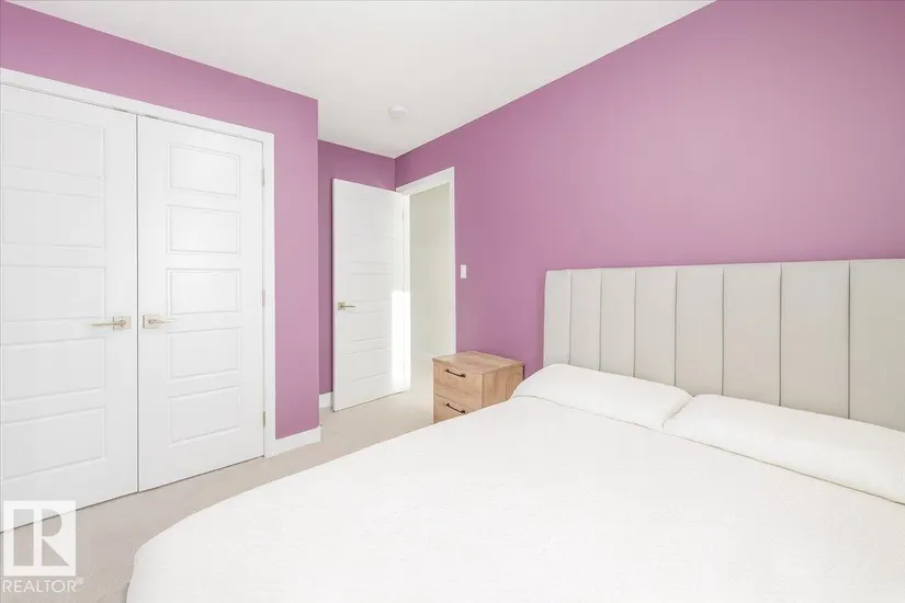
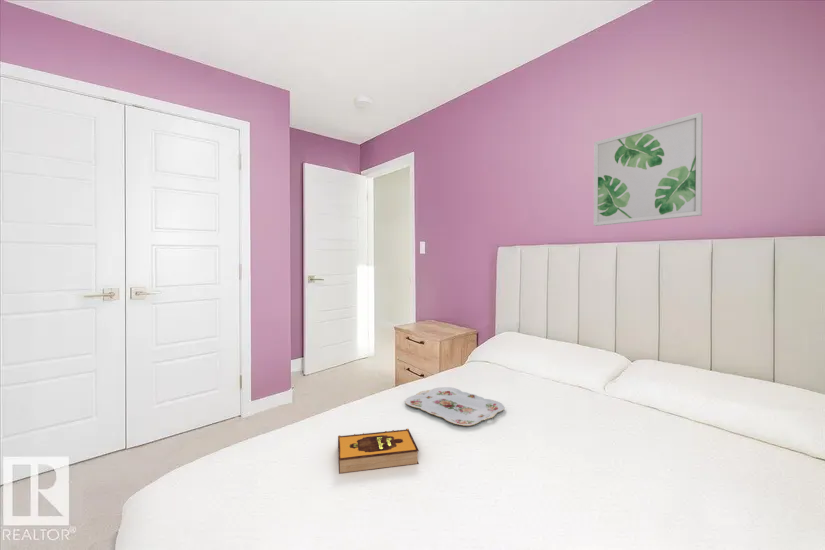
+ hardback book (376, 448)
+ serving tray (453, 404)
+ wall art (642, 175)
